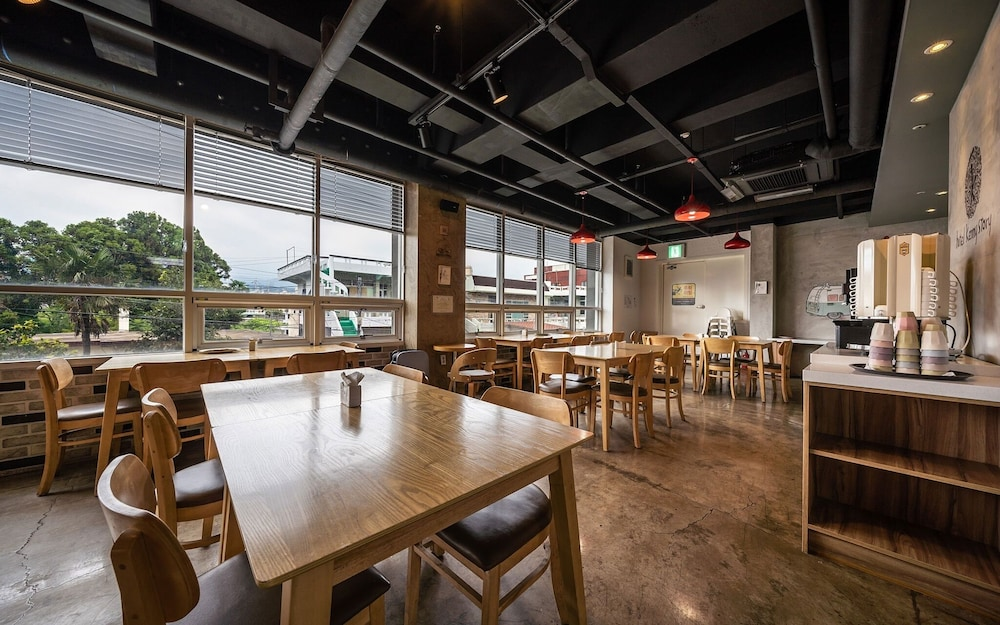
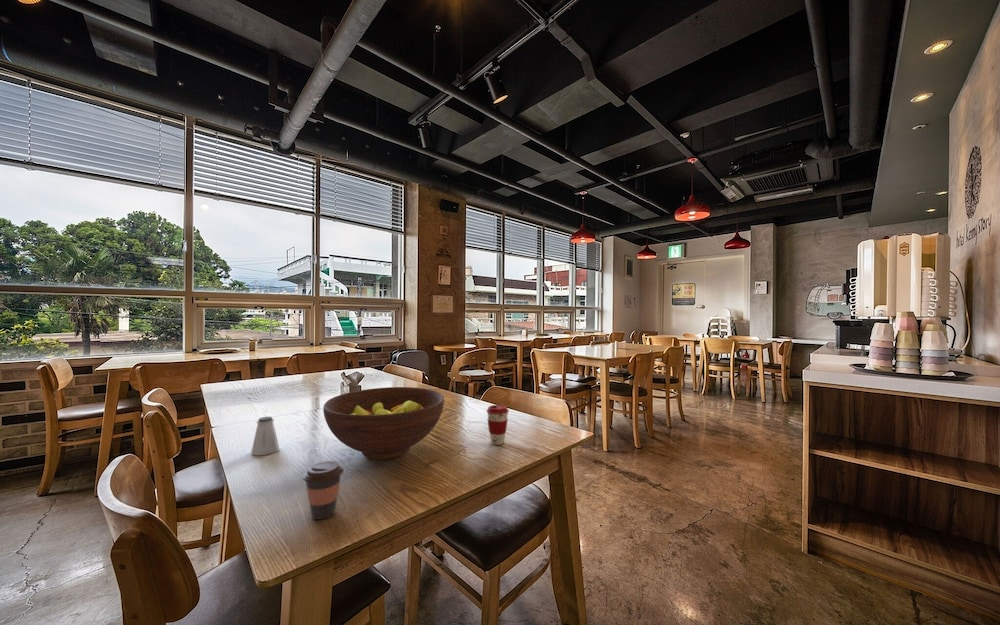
+ saltshaker (265, 434)
+ coffee cup (323, 490)
+ fruit bowl (386, 425)
+ coffee cup (497, 424)
